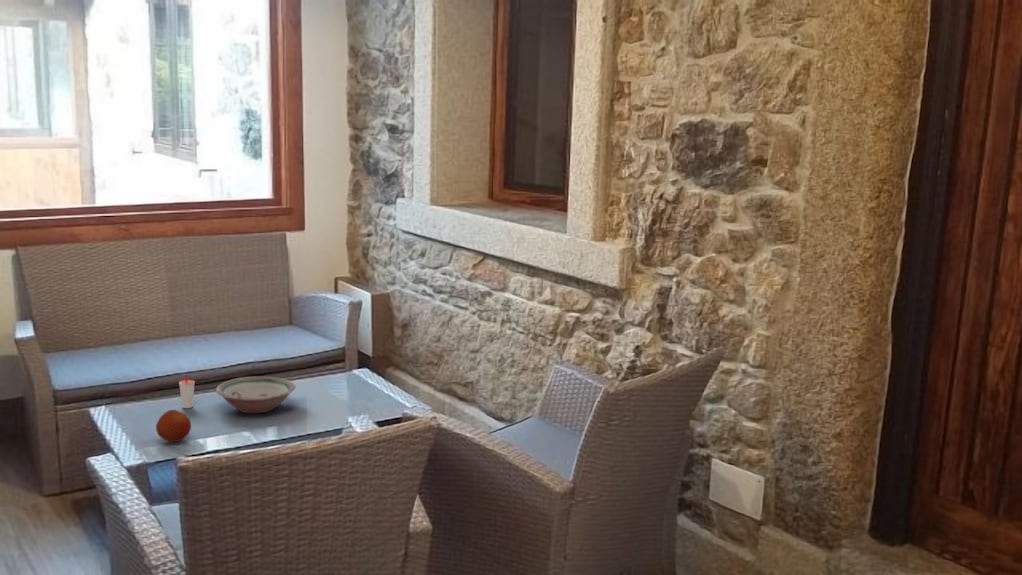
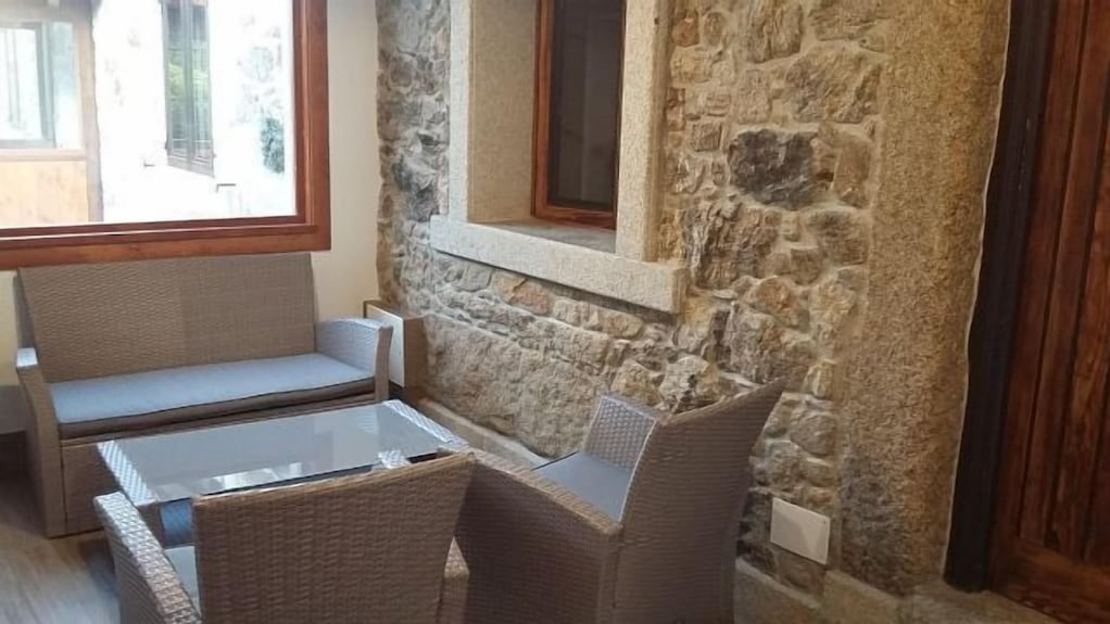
- bowl (256, 397)
- fruit (173, 425)
- cup (187, 390)
